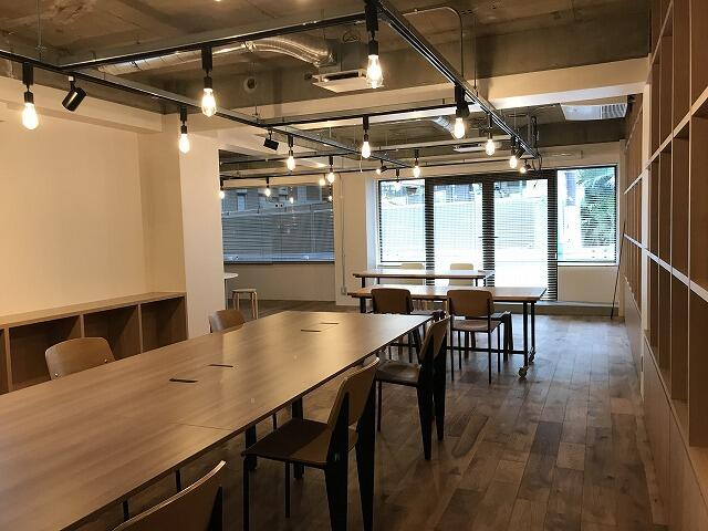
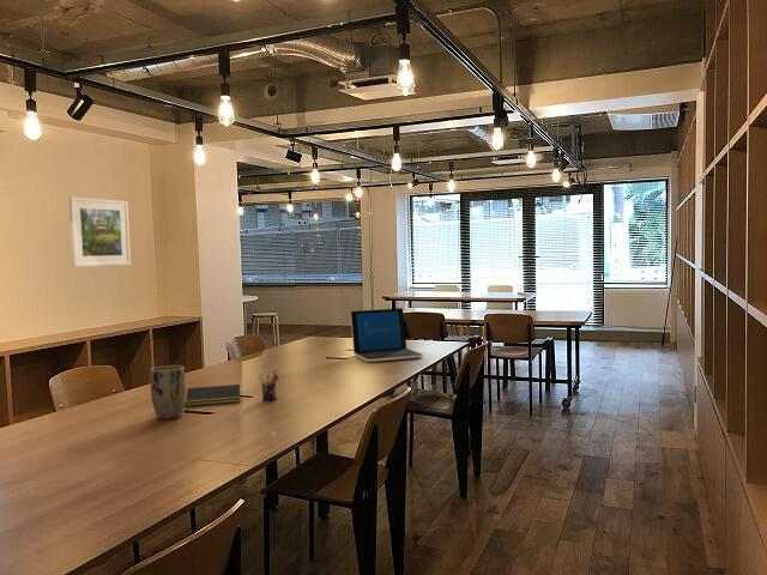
+ laptop (385, 333)
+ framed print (101, 232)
+ notepad (213, 394)
+ plant pot (168, 392)
+ pen holder (270, 385)
